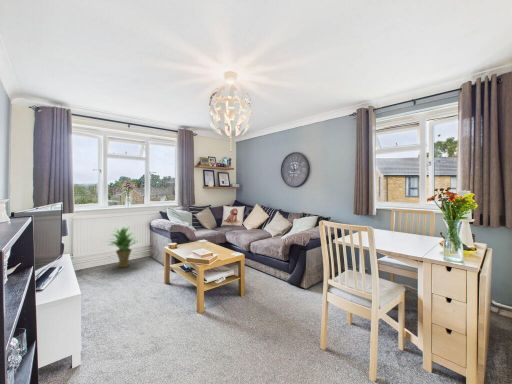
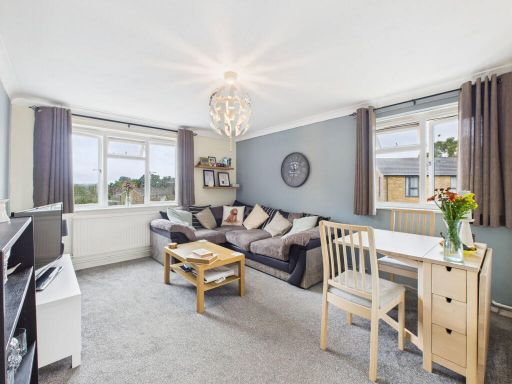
- potted plant (123, 246)
